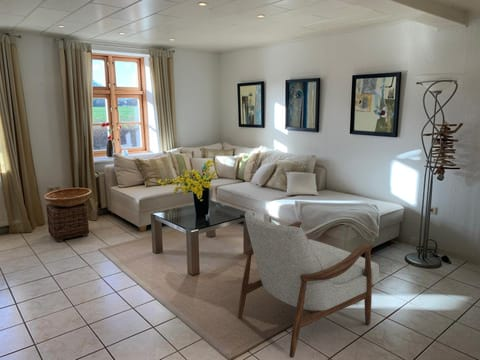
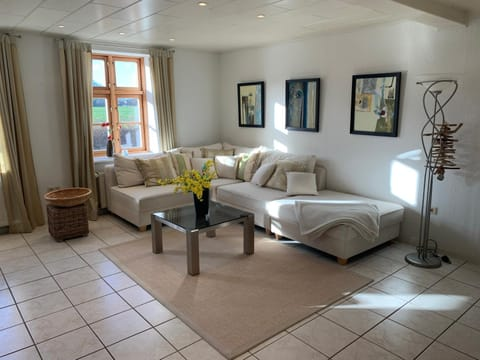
- armchair (304, 264)
